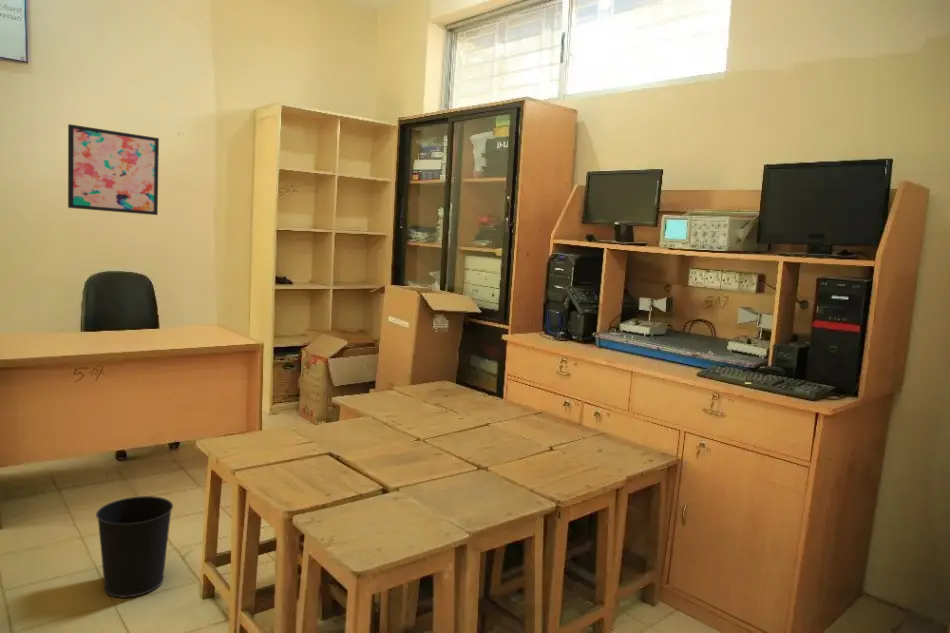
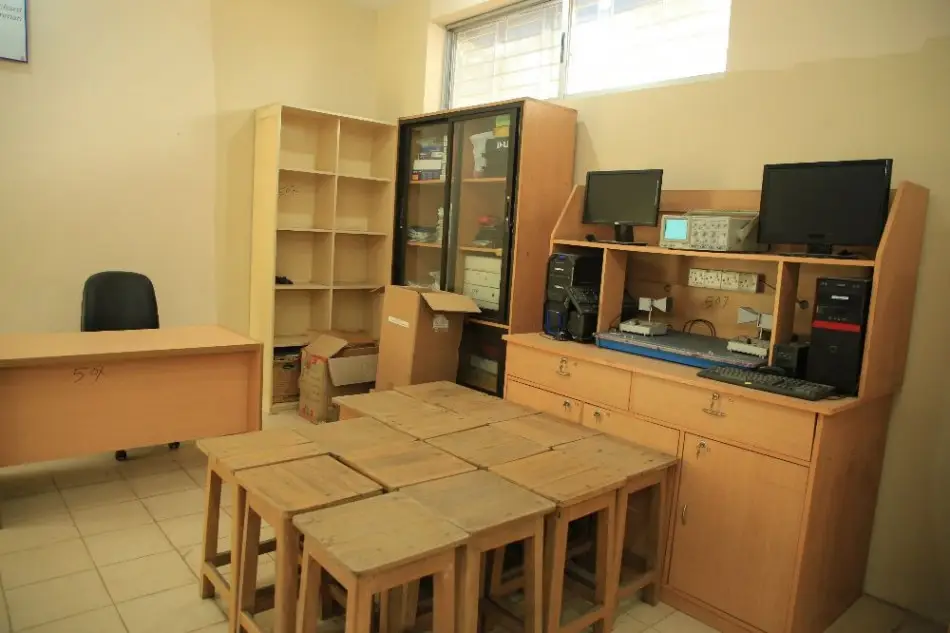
- wall art (114, 171)
- wastebasket (135, 546)
